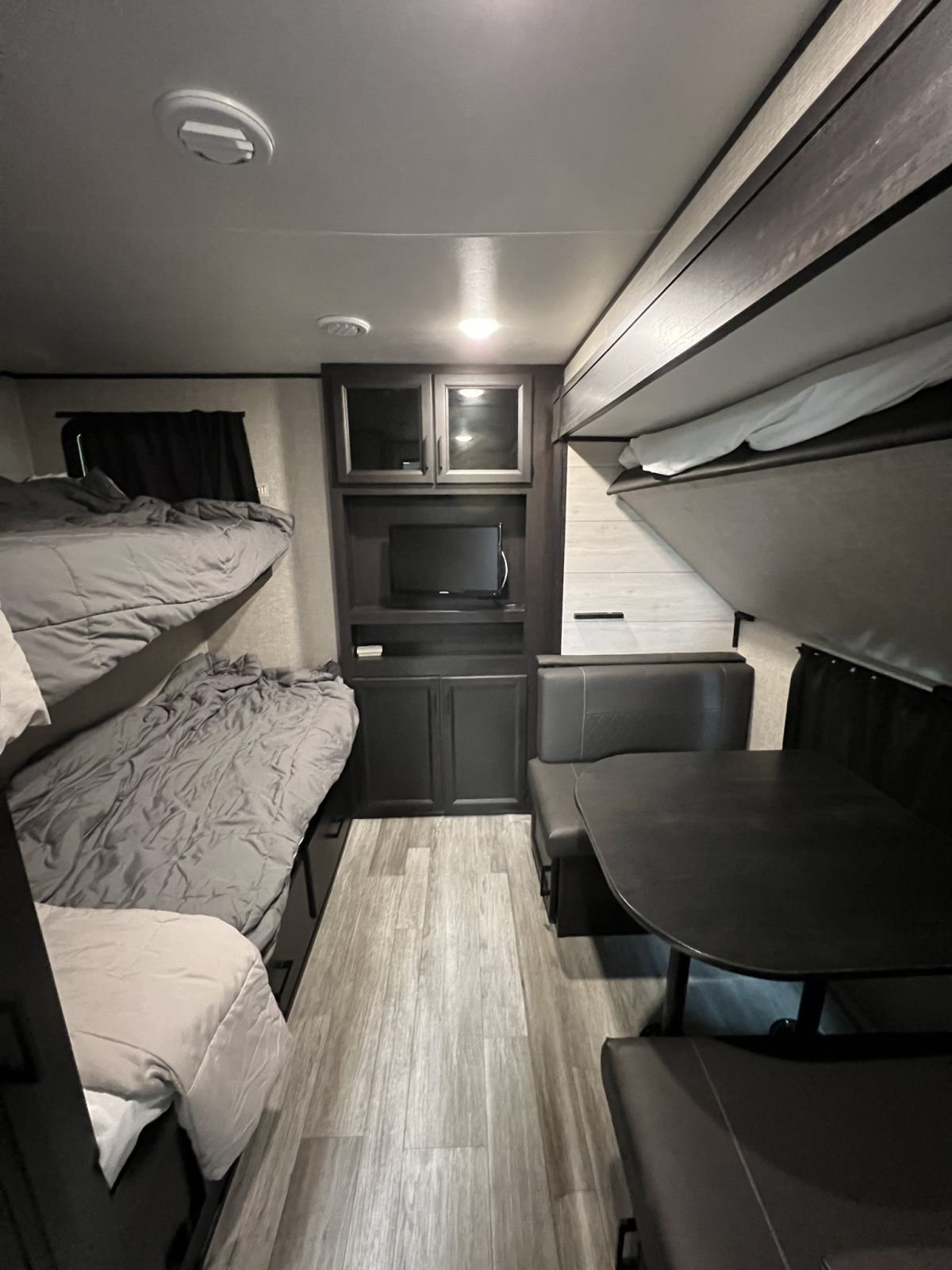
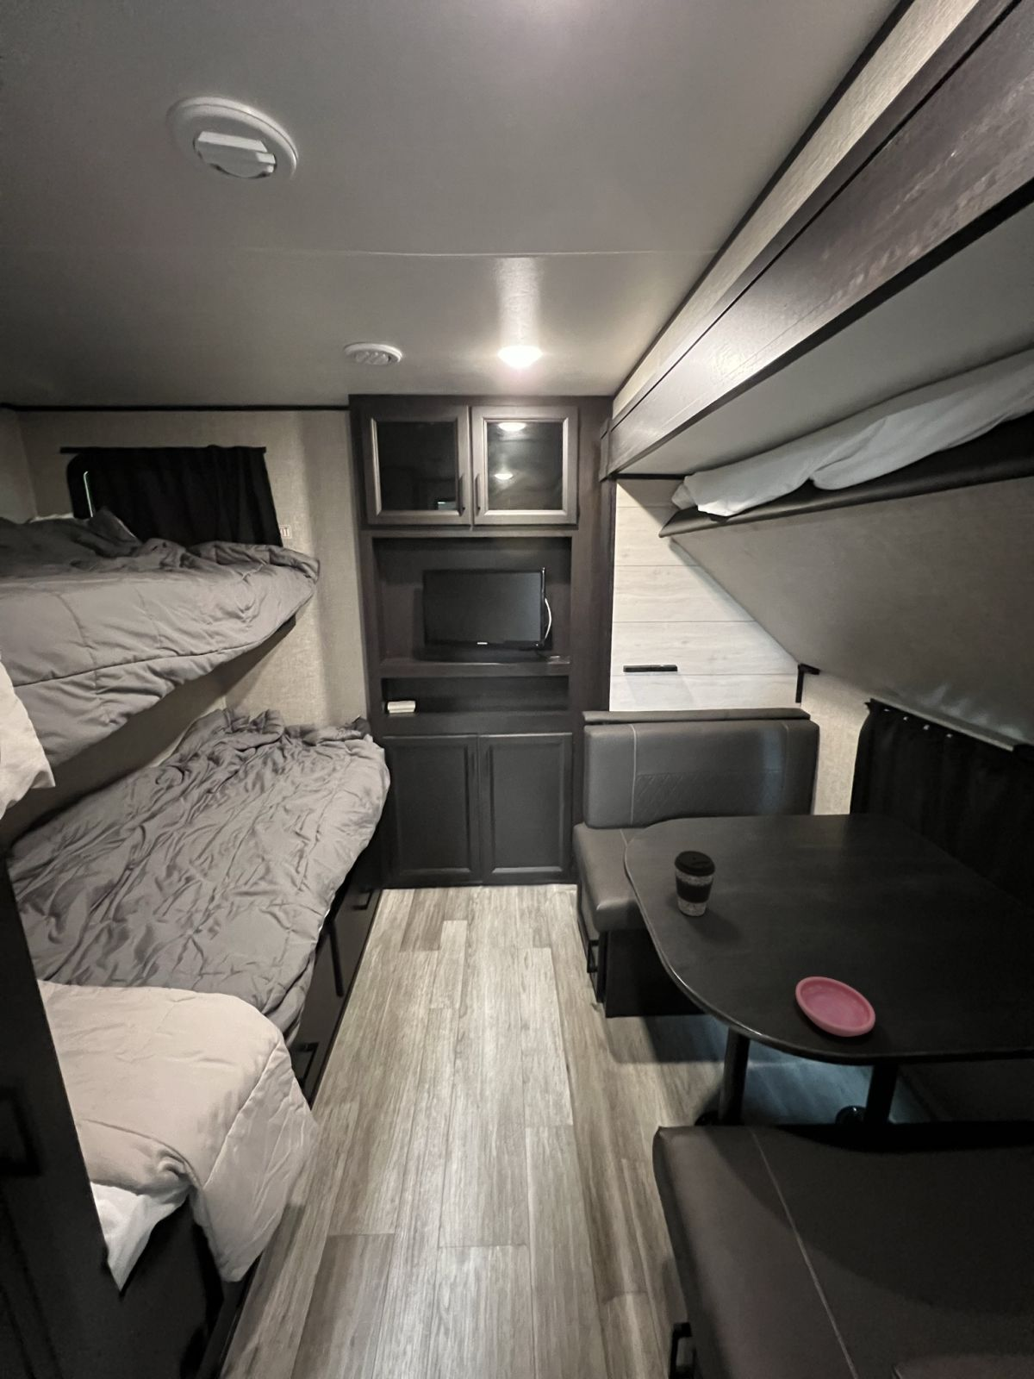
+ coffee cup (693, 884)
+ saucer (833, 1008)
